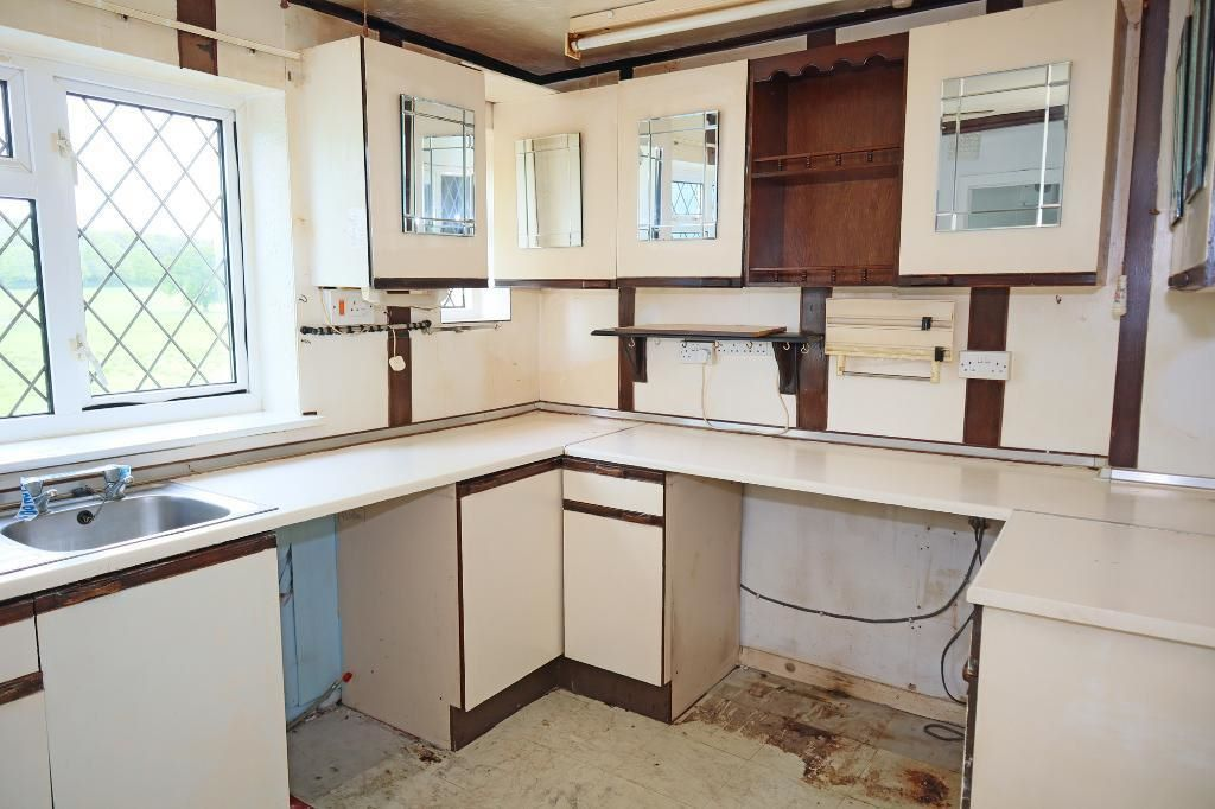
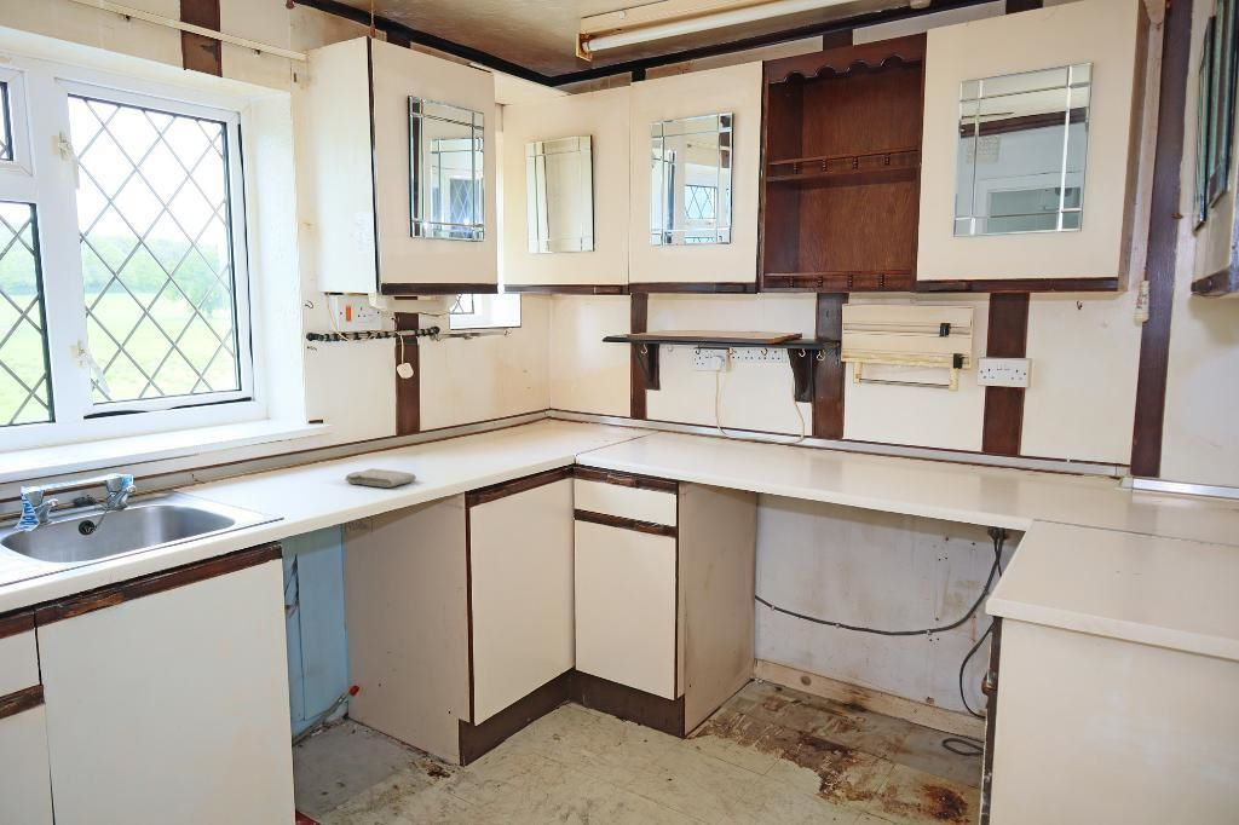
+ washcloth (380, 477)
